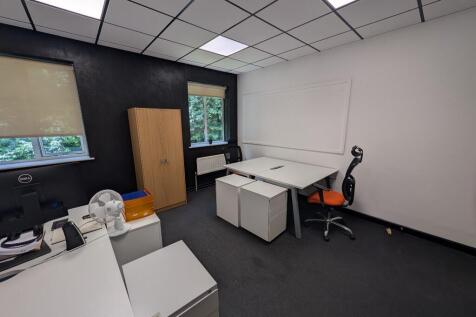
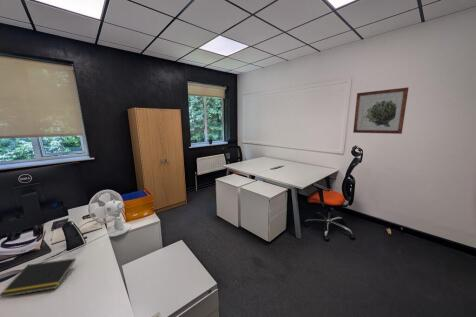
+ notepad (41, 275)
+ wall art (378, 112)
